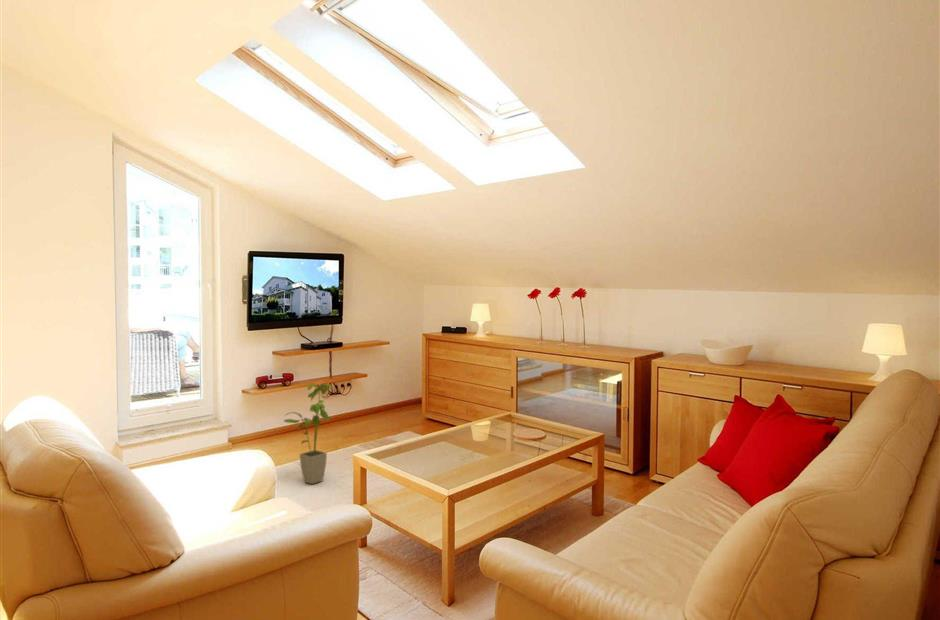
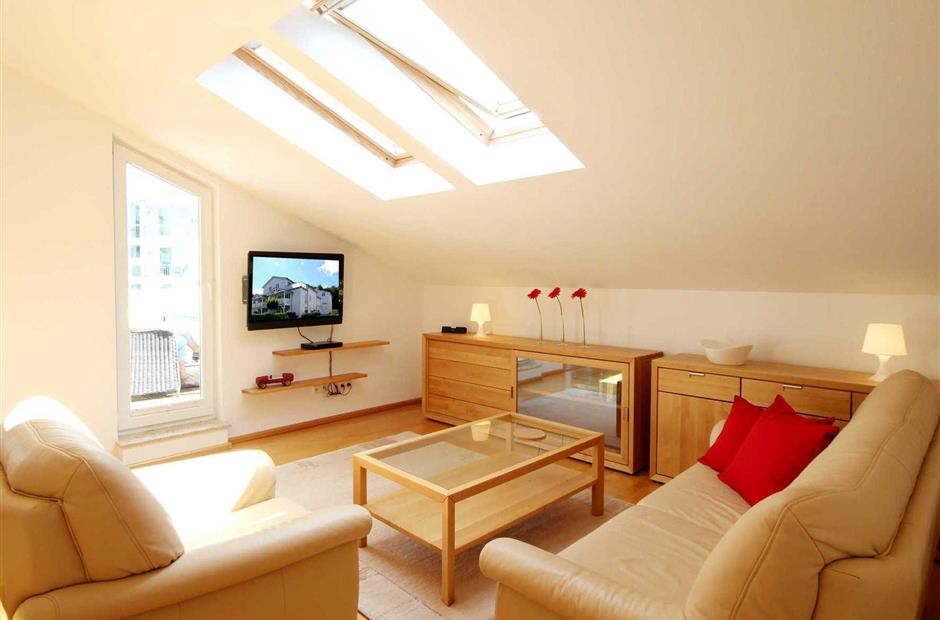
- house plant (315, 431)
